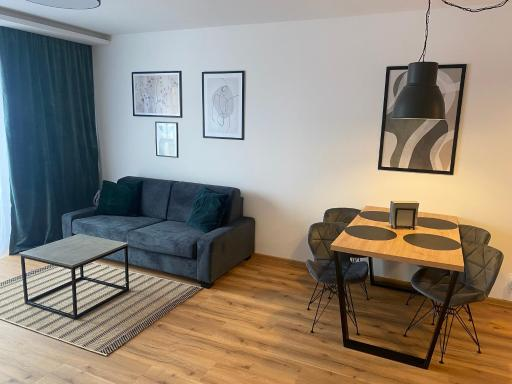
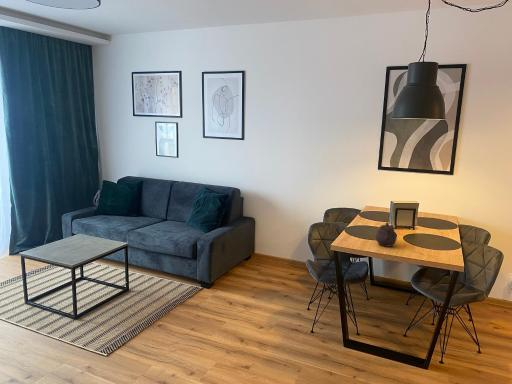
+ teapot (386, 233)
